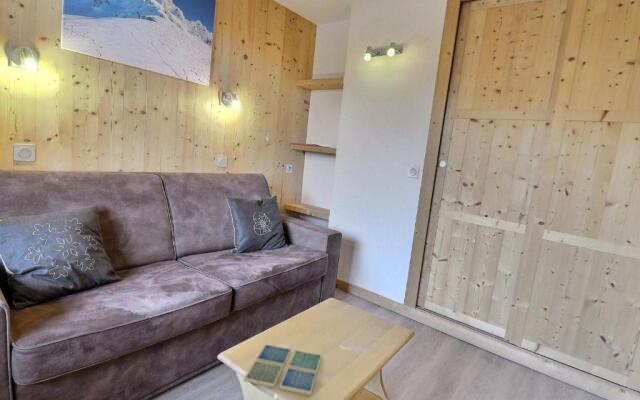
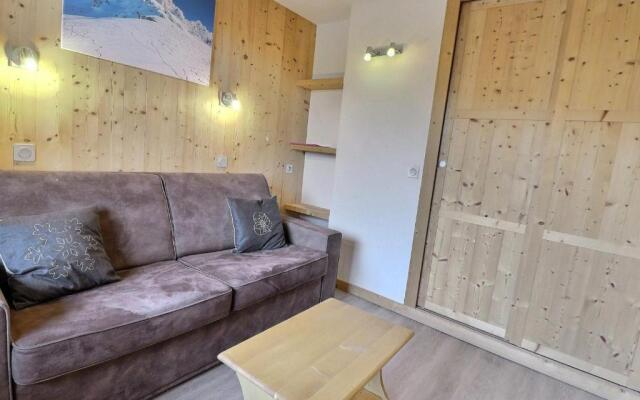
- drink coaster (287, 367)
